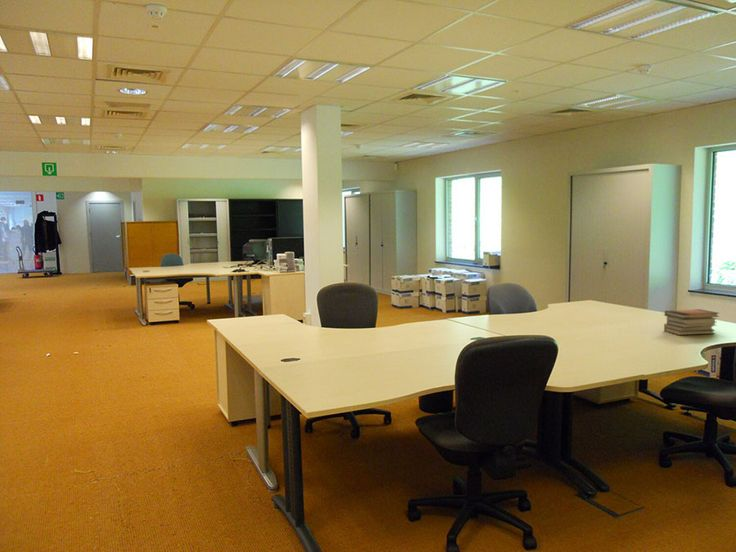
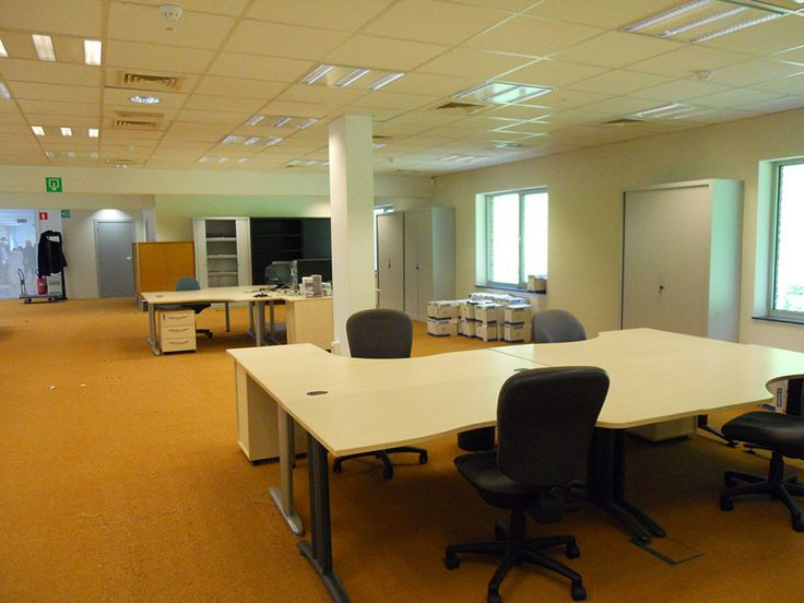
- book stack (690, 322)
